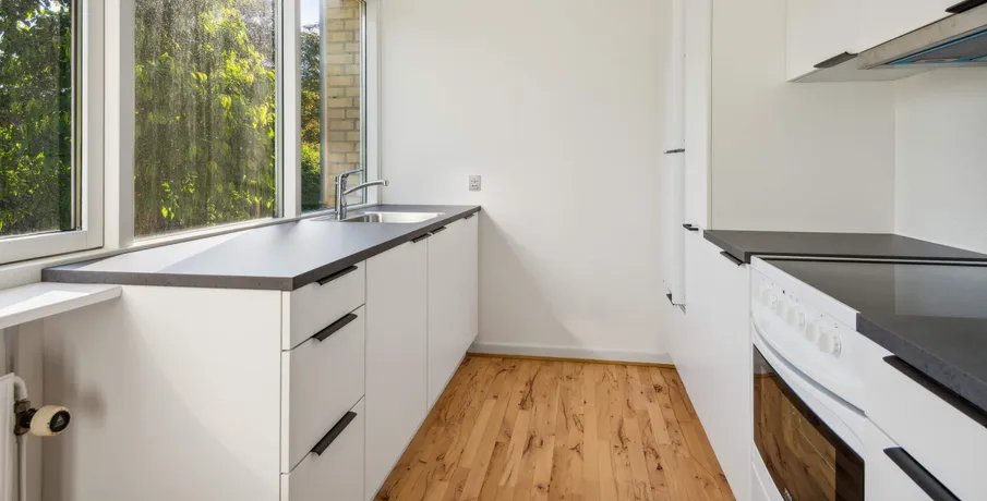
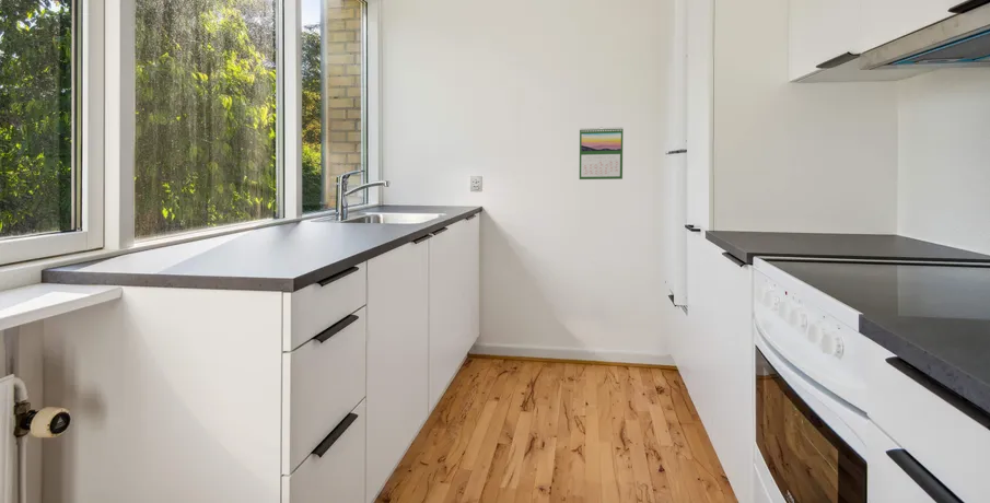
+ calendar (601, 153)
